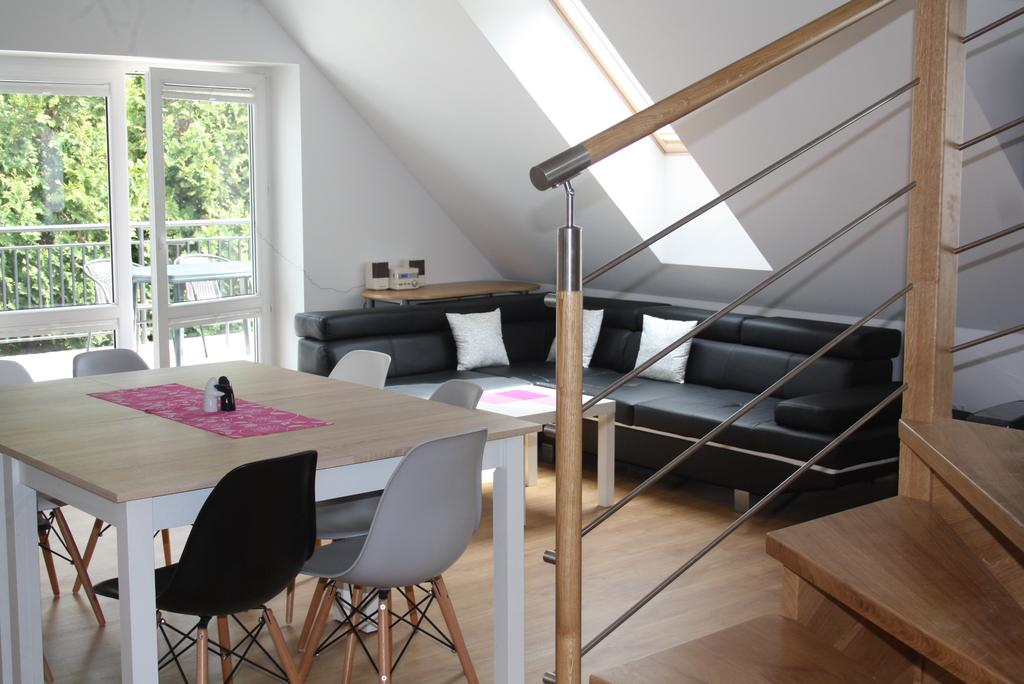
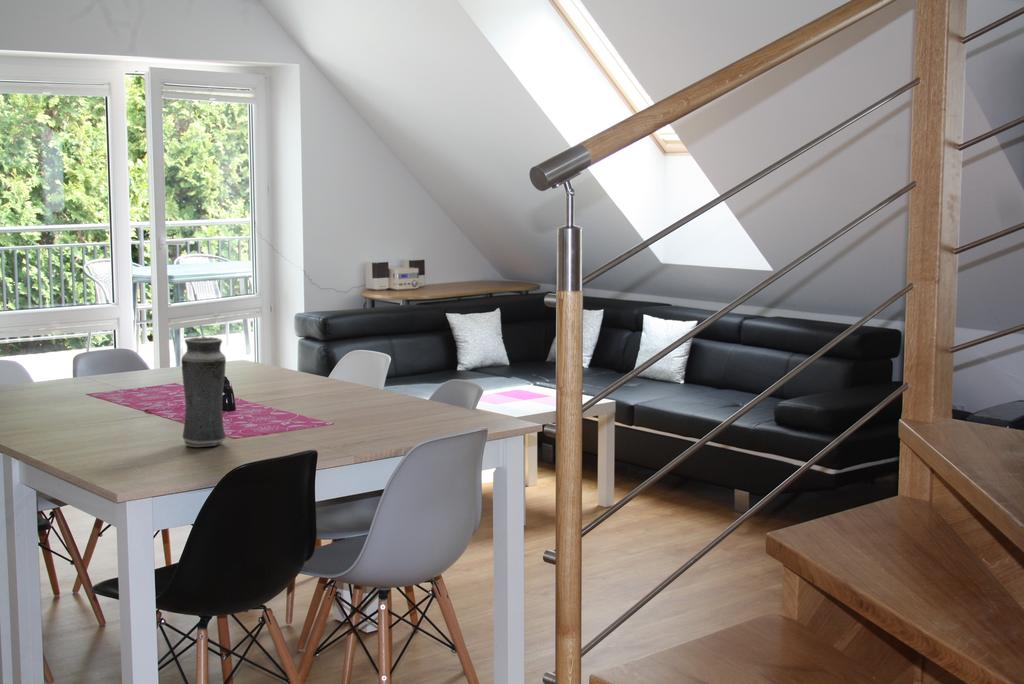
+ vase (204, 391)
